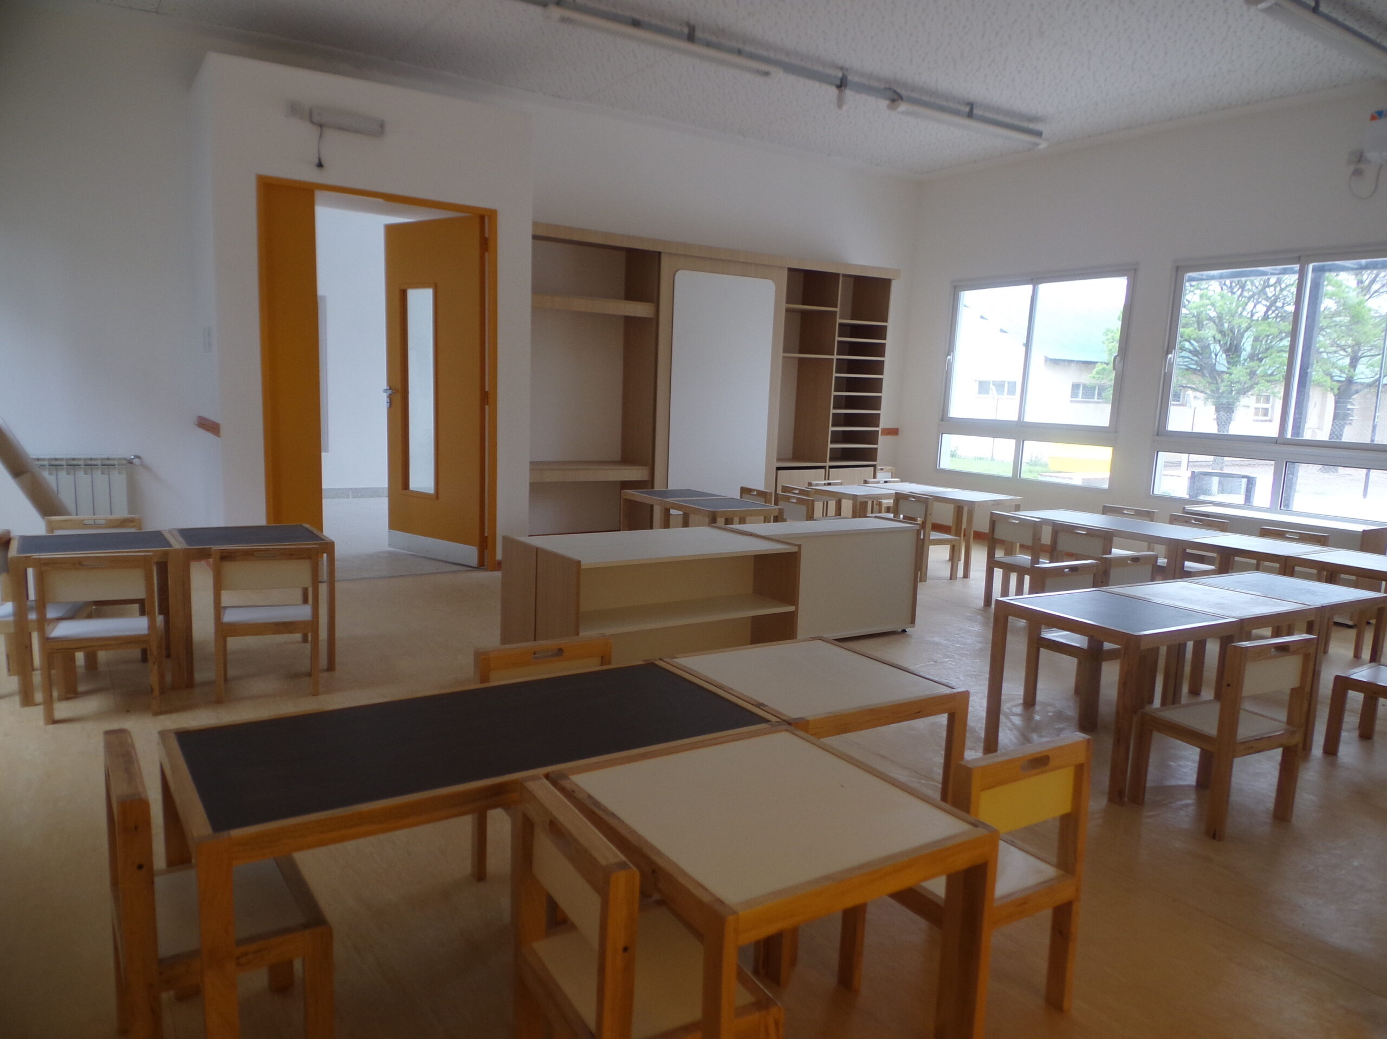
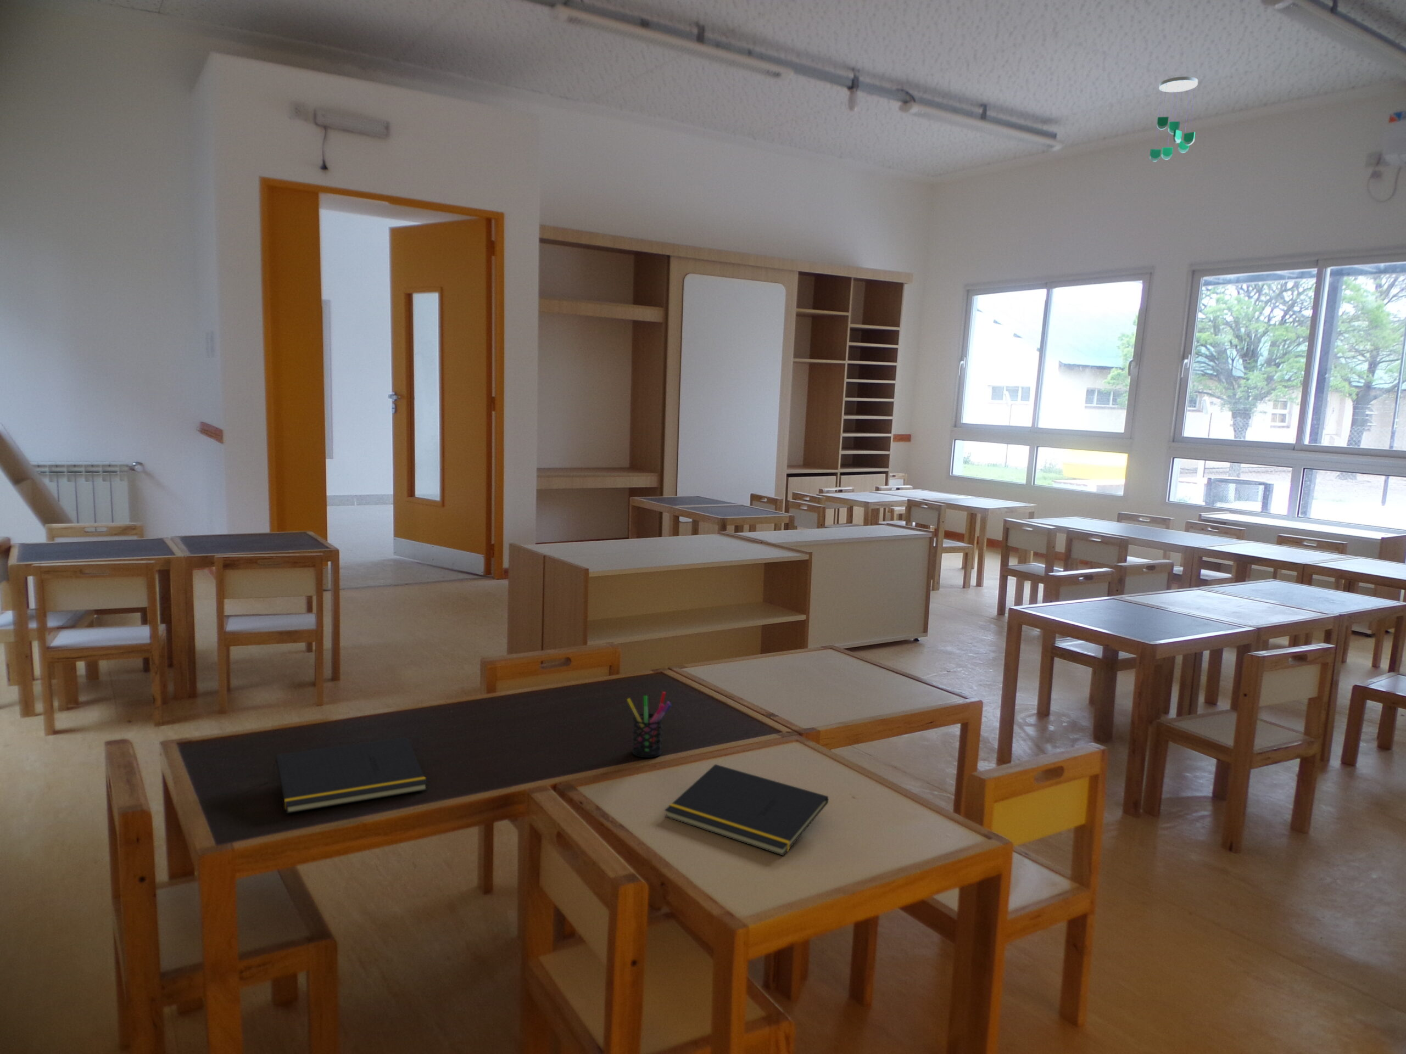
+ pen holder (649, 722)
+ notepad (351, 772)
+ notepad (746, 806)
+ ceiling mobile (1175, 121)
